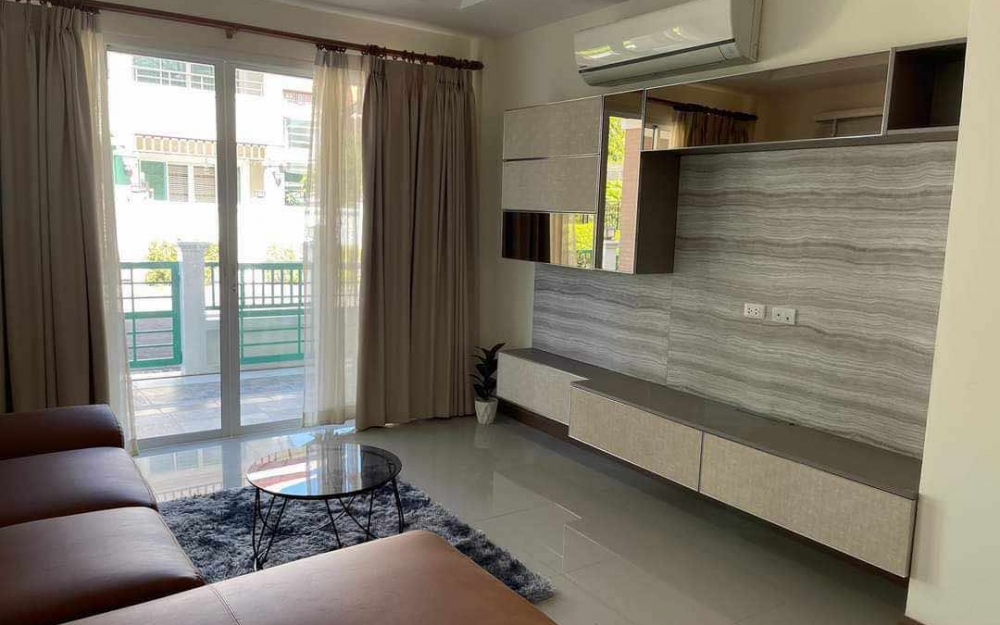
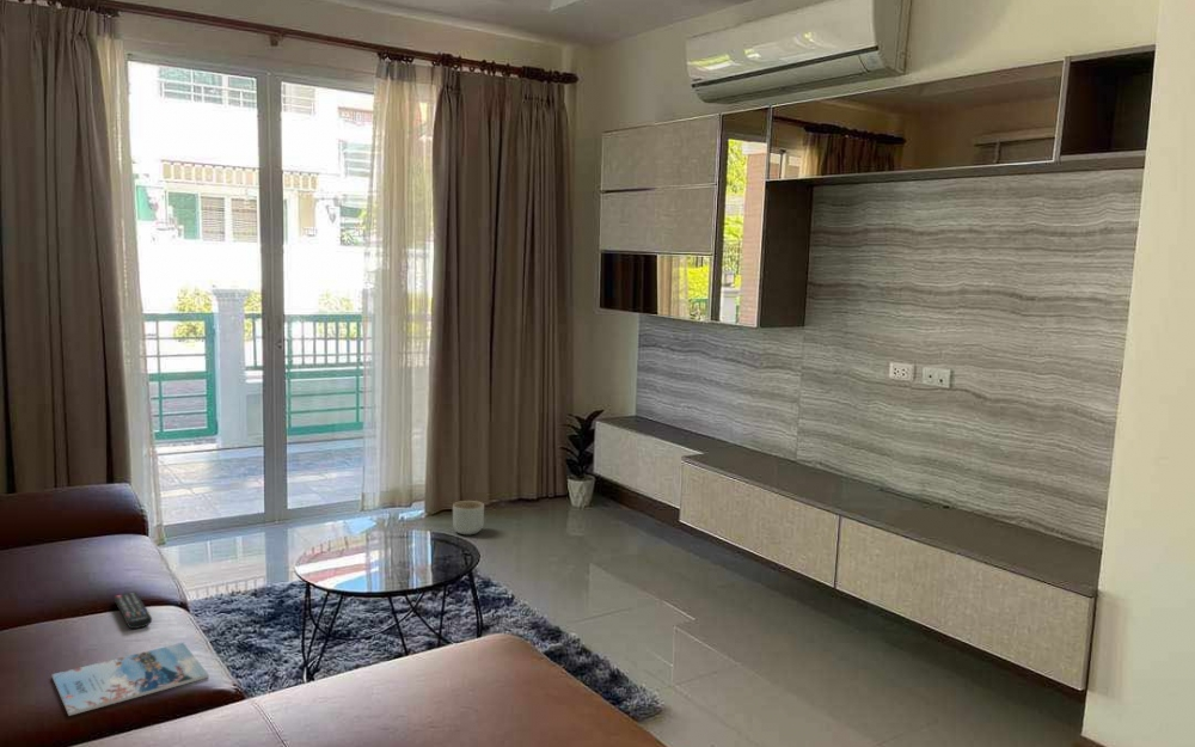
+ planter (467, 518)
+ magazine (130, 675)
+ remote control (131, 608)
